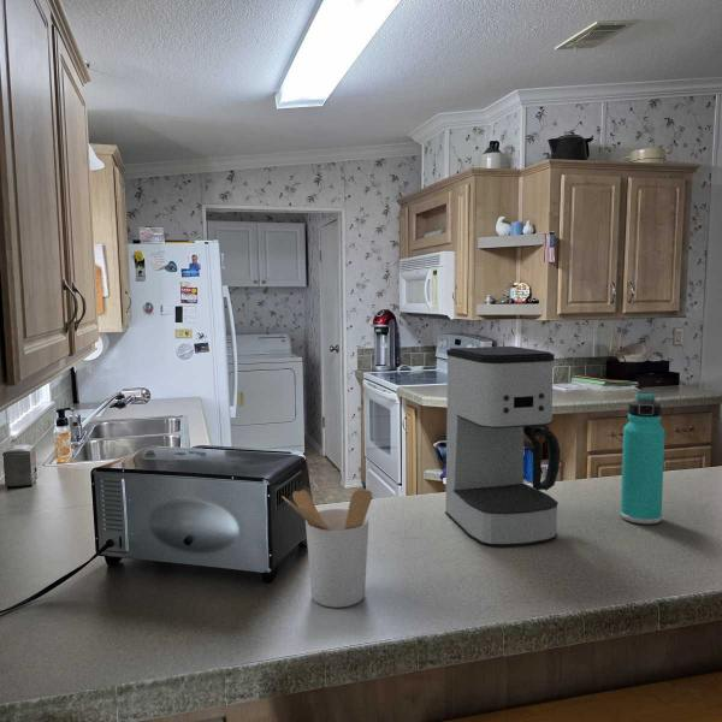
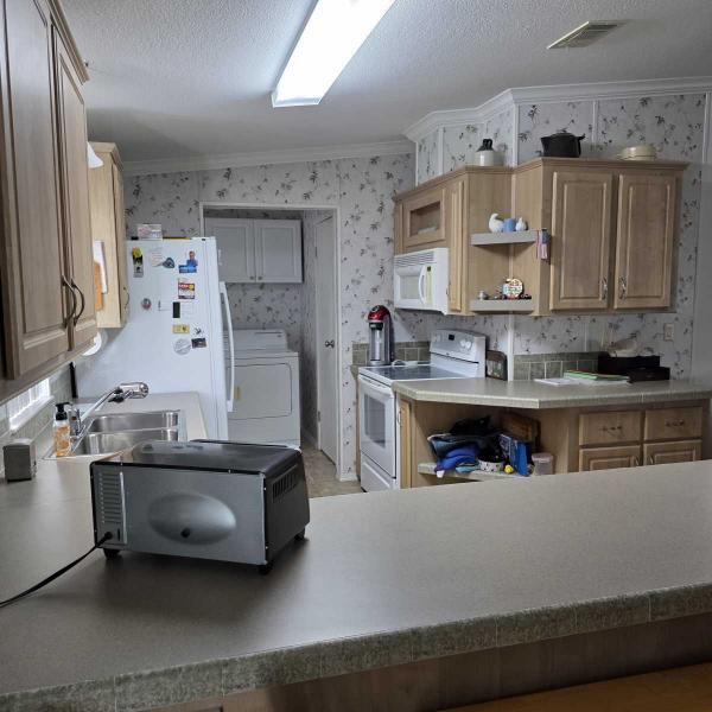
- thermos bottle (643, 456)
- utensil holder (325, 543)
- coffee maker (509, 439)
